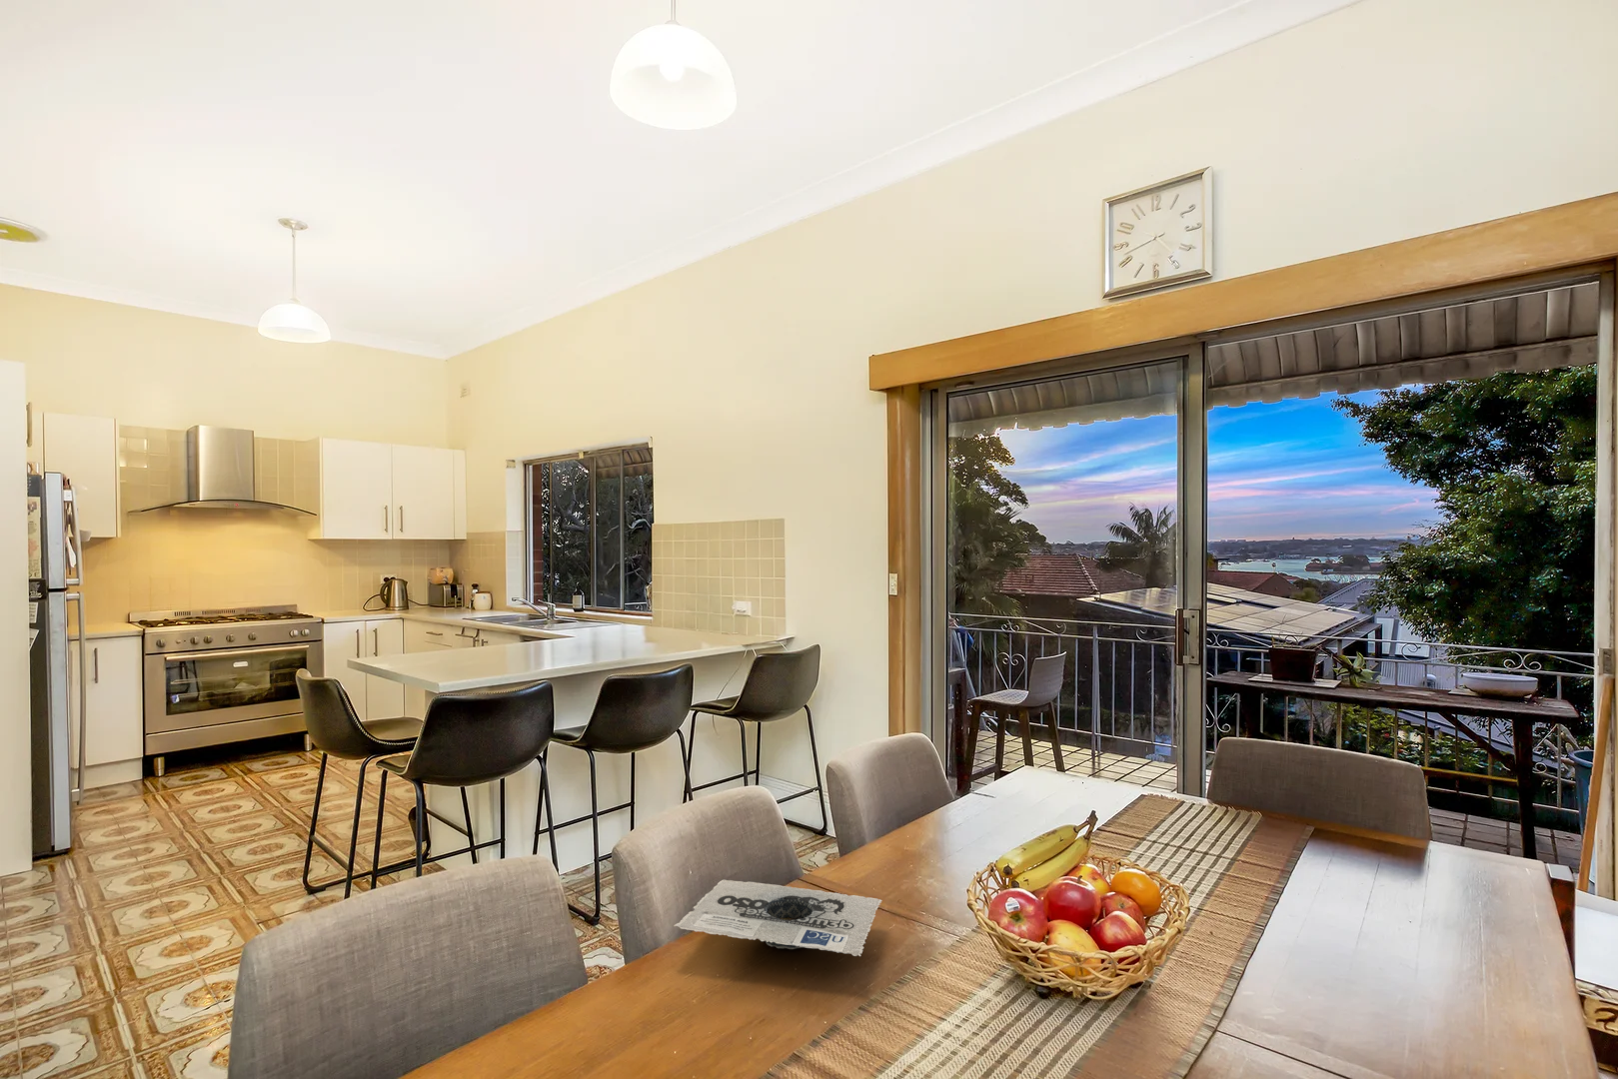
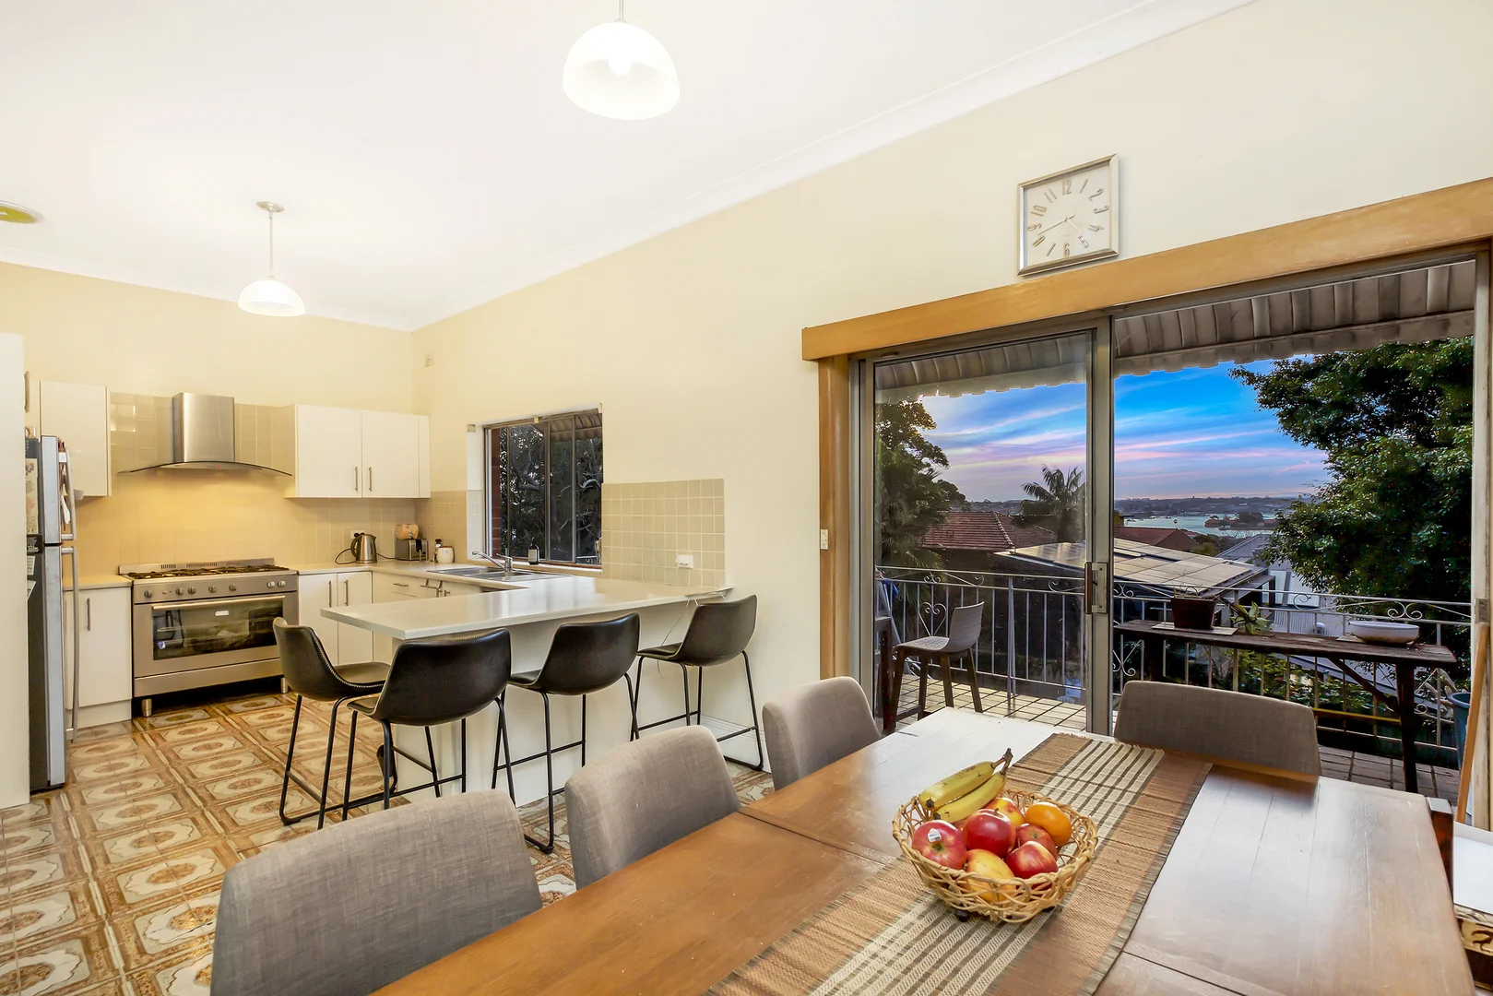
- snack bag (783, 924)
